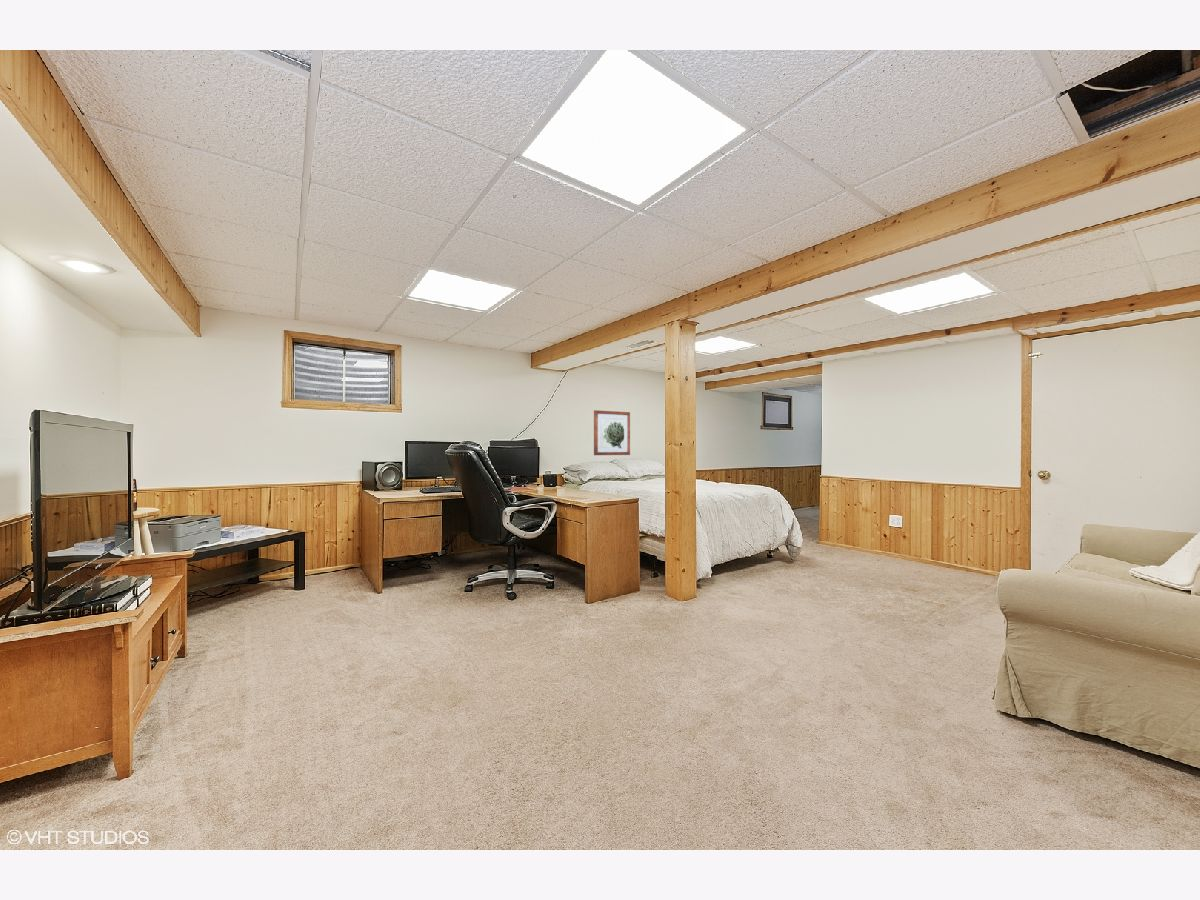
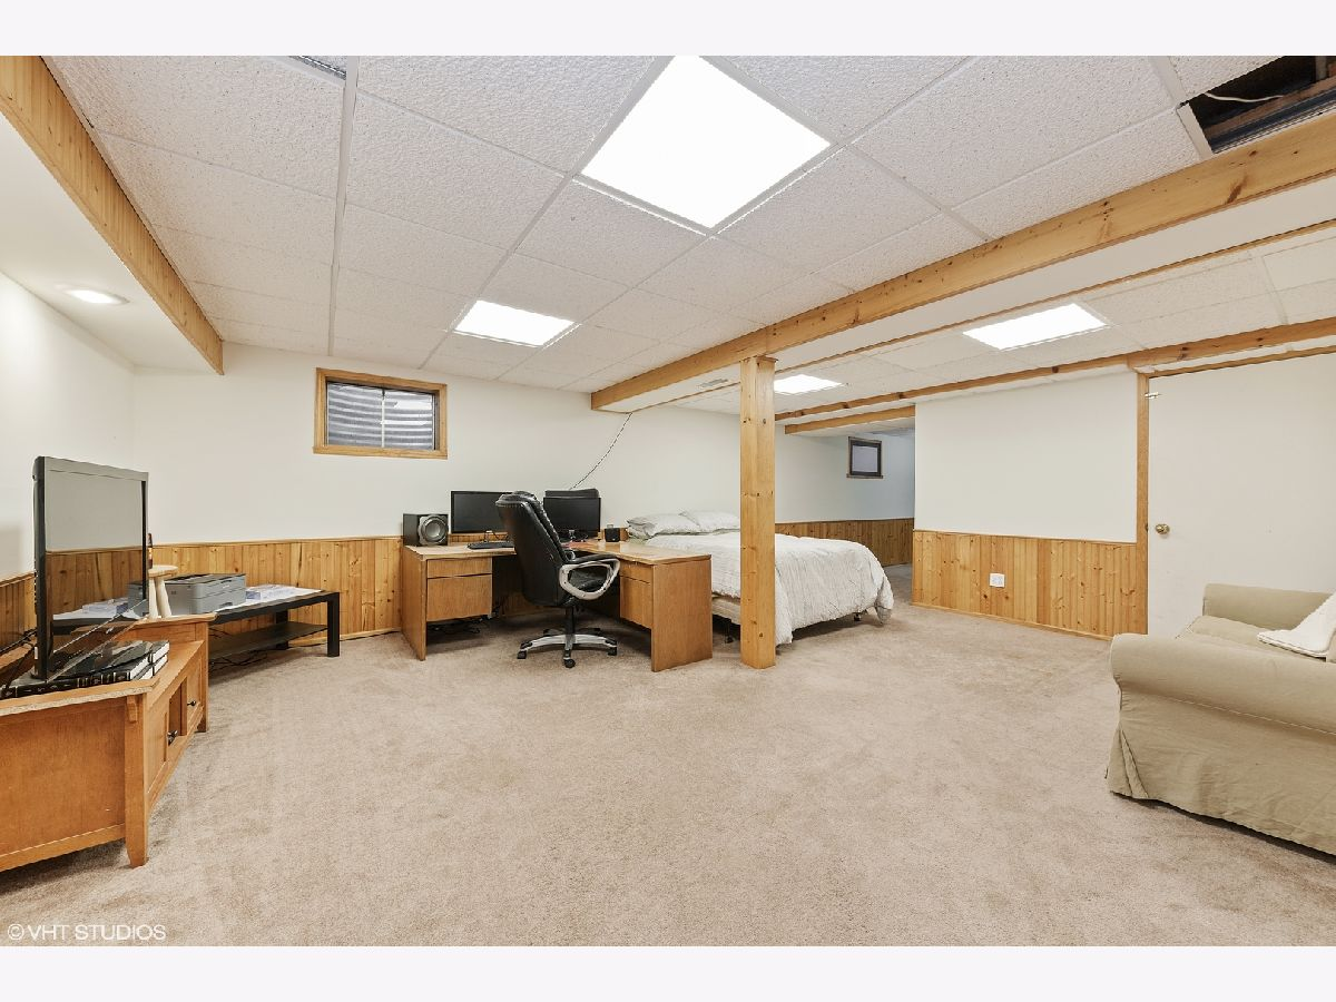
- wall art (612, 433)
